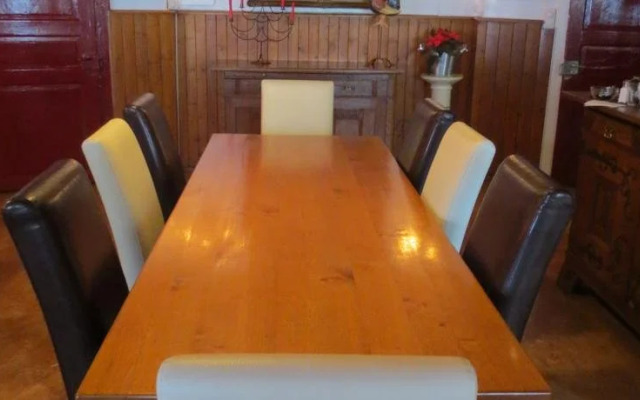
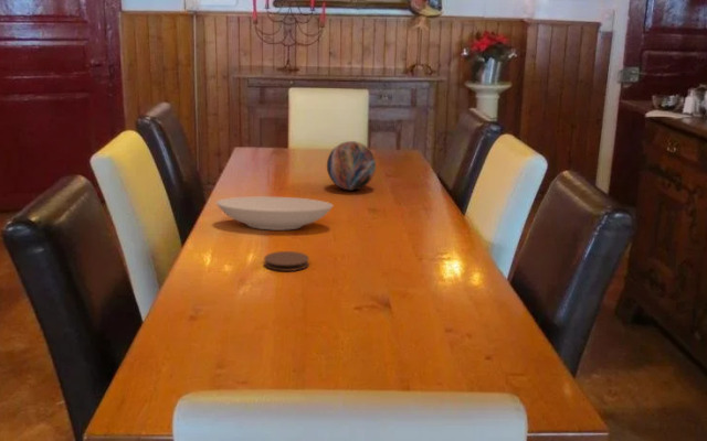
+ coaster (286, 260)
+ bowl (274, 215)
+ decorative orb (350, 165)
